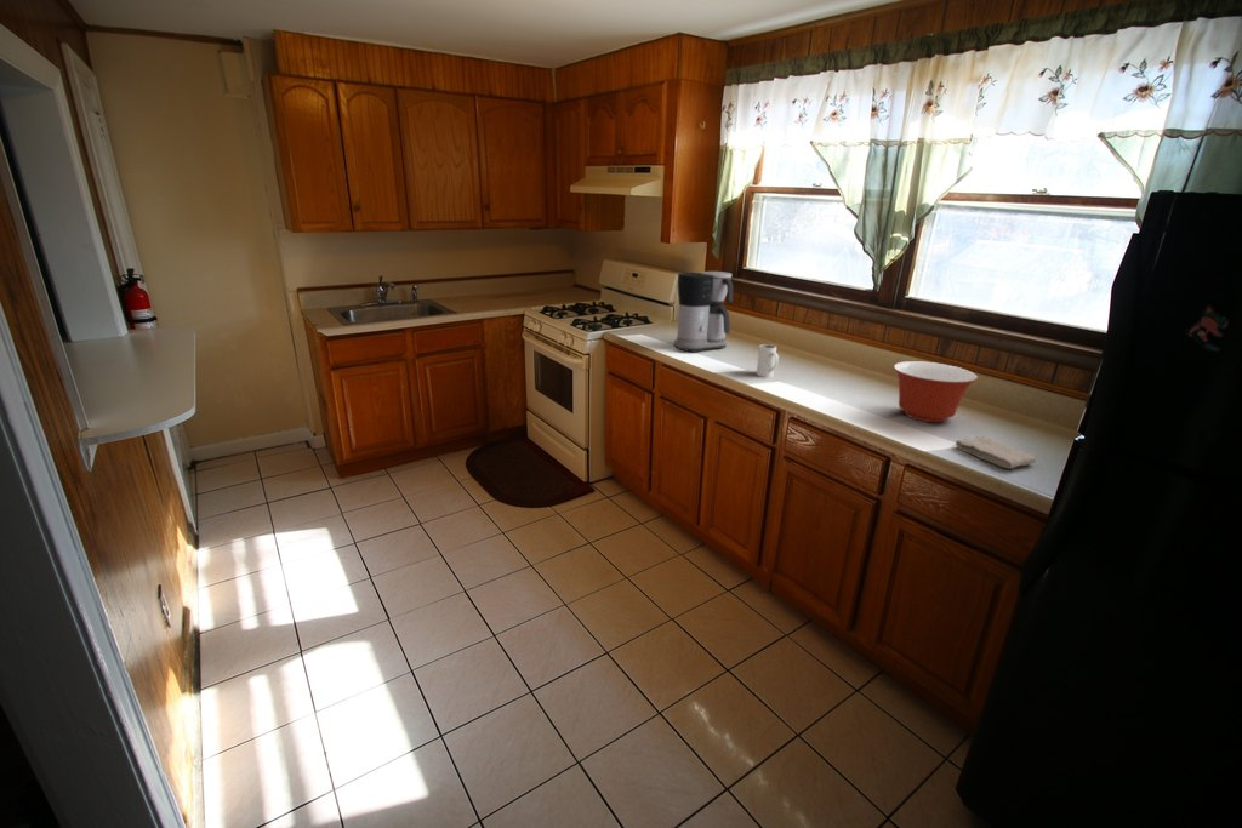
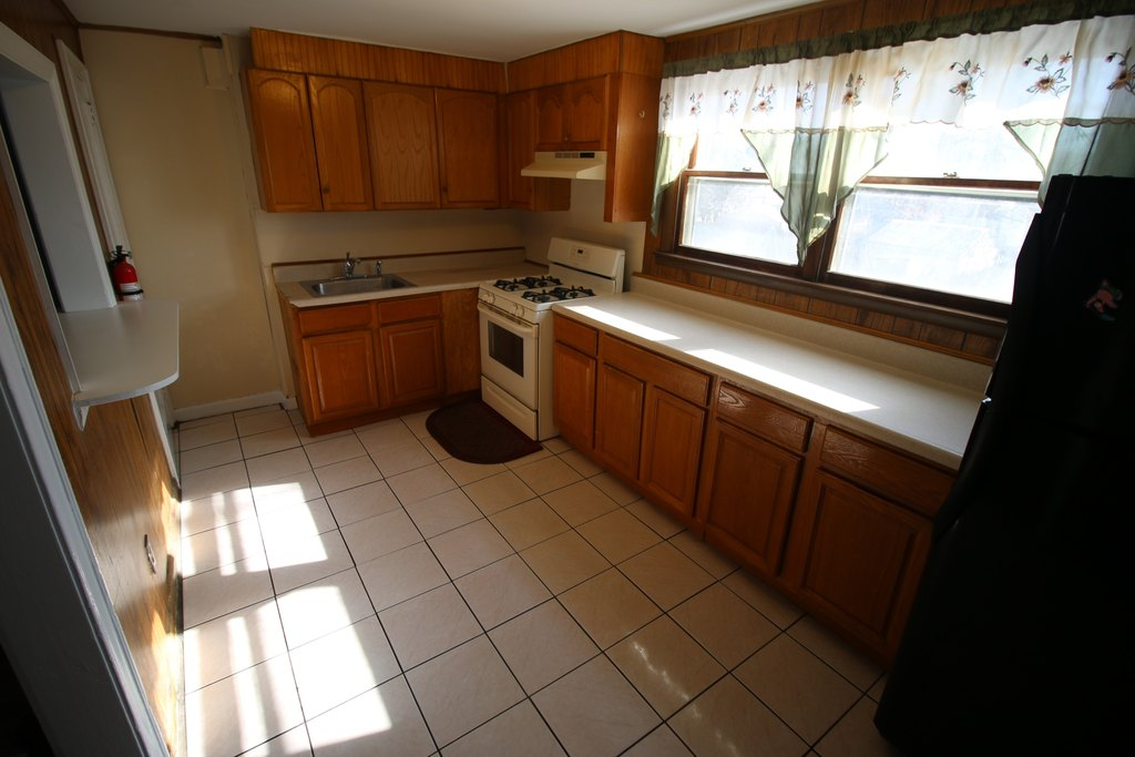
- coffee maker (705, 310)
- mug (768, 361)
- mixing bowl (929, 393)
- washcloth (993, 450)
